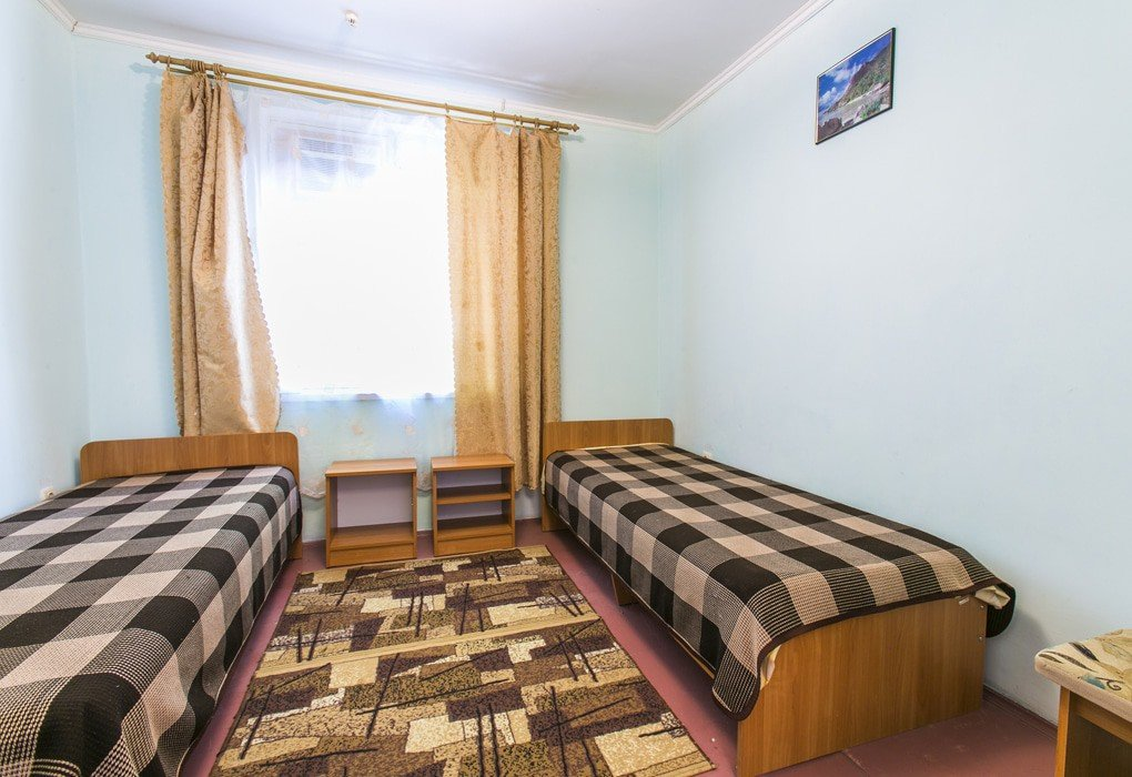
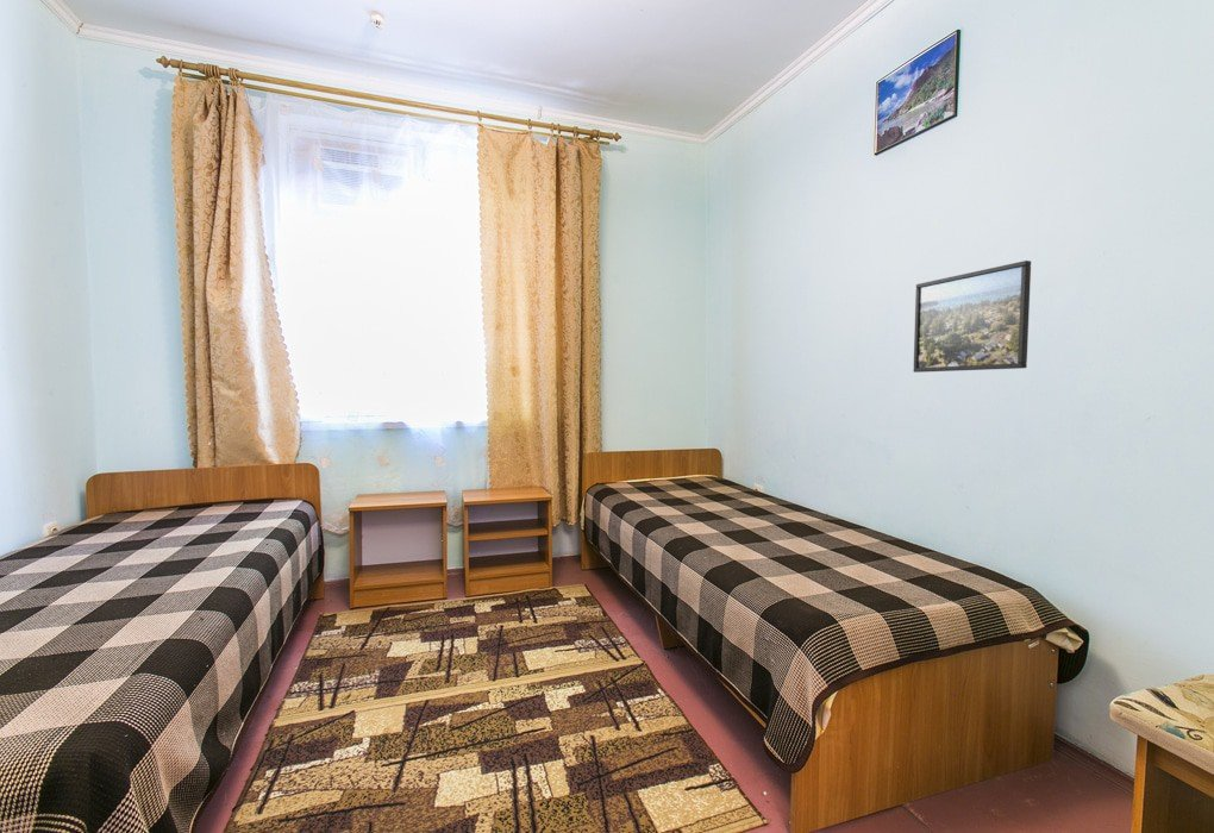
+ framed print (965, 321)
